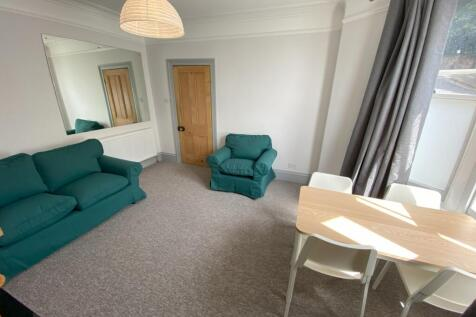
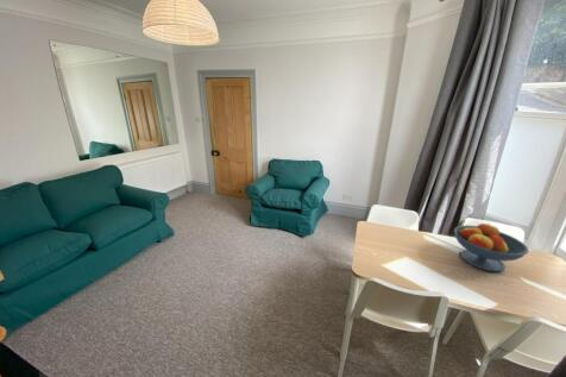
+ fruit bowl (485, 245)
